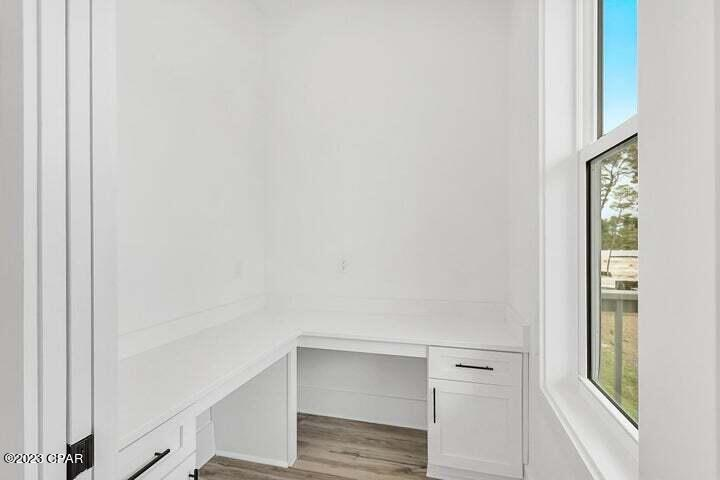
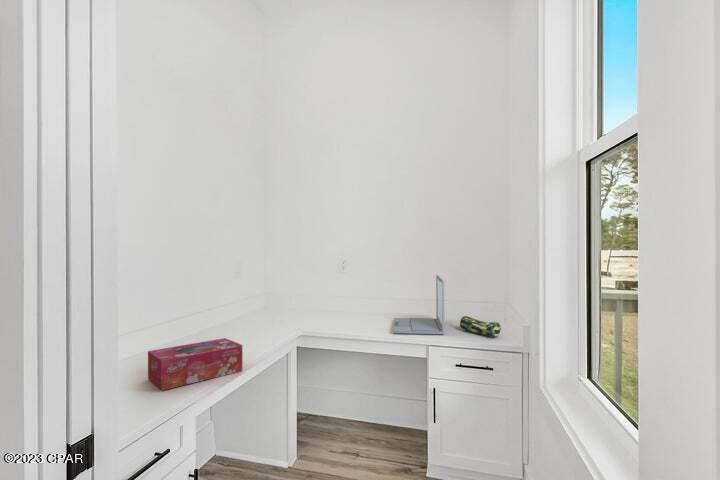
+ tissue box (196, 361)
+ pencil case (480, 326)
+ laptop (417, 318)
